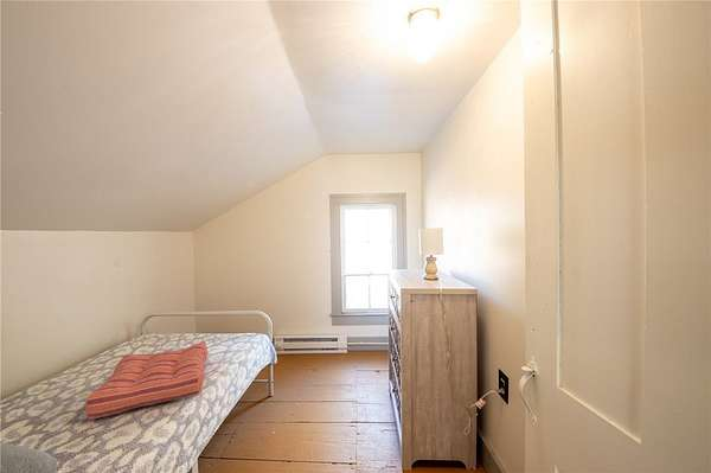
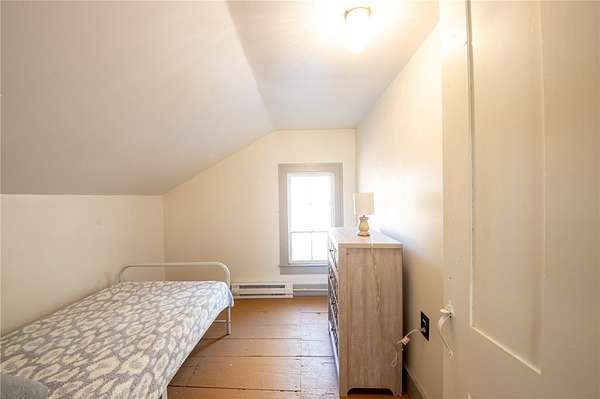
- seat cushion (158, 373)
